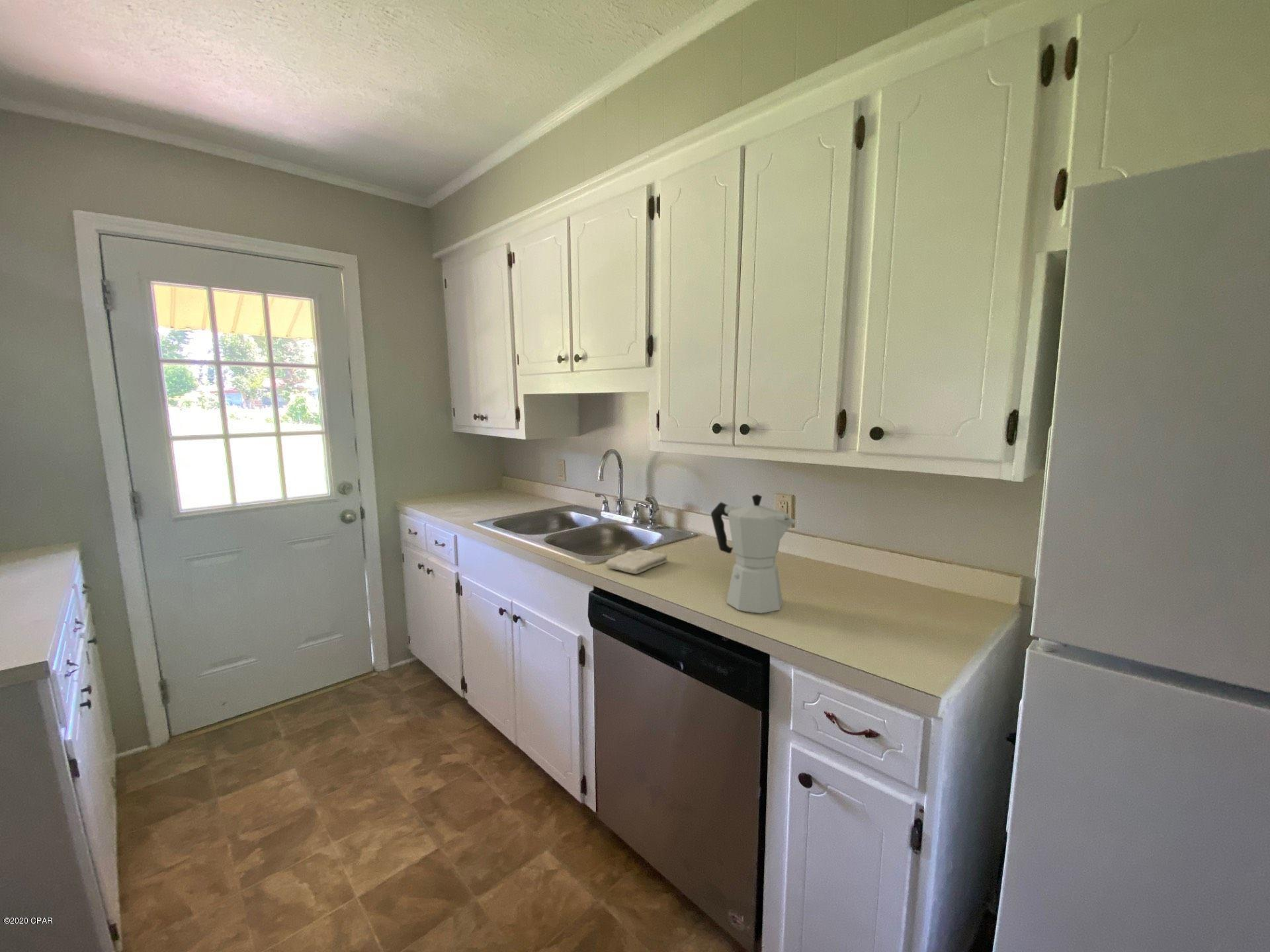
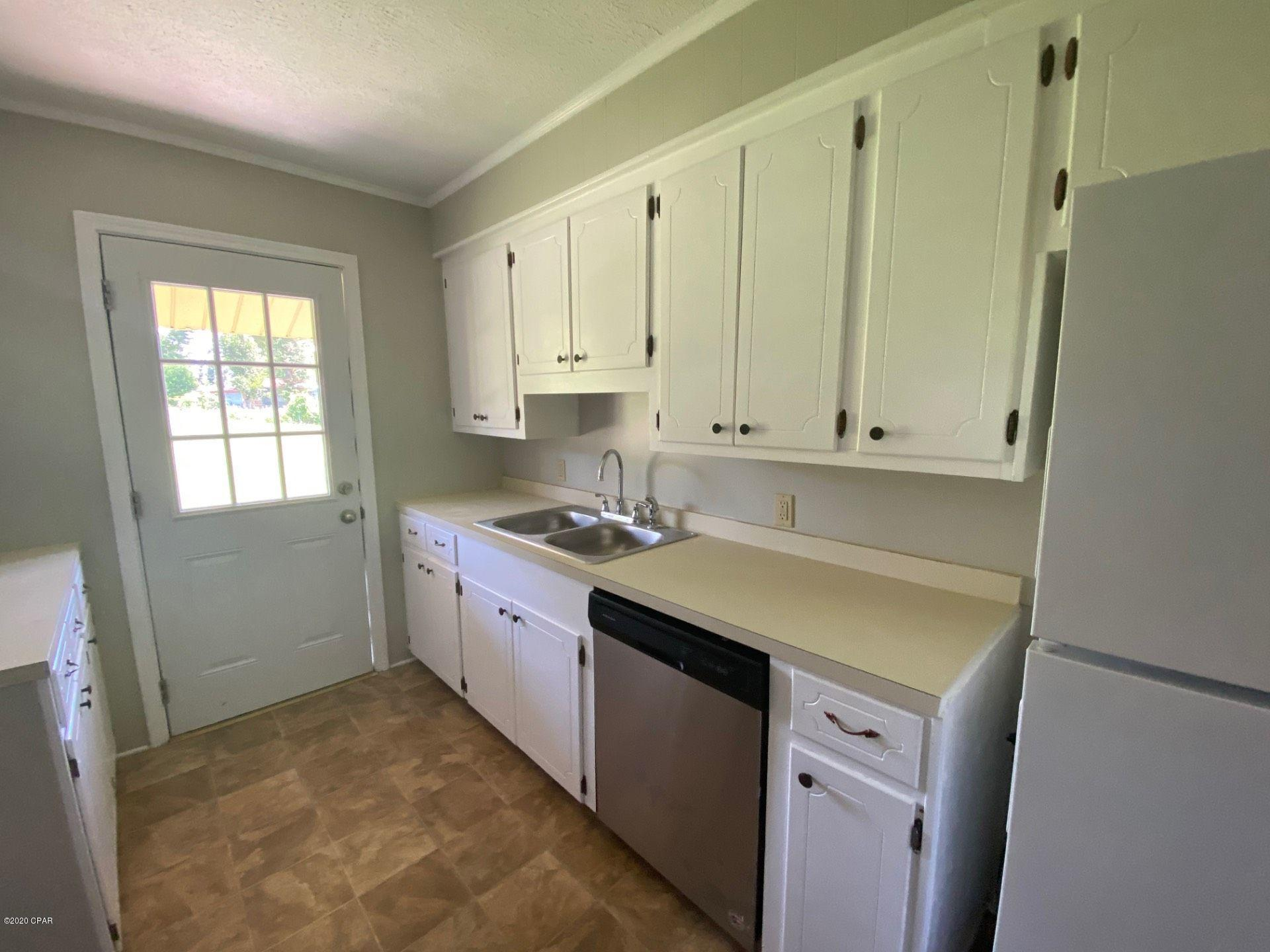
- moka pot (750, 548)
- washcloth (638, 560)
